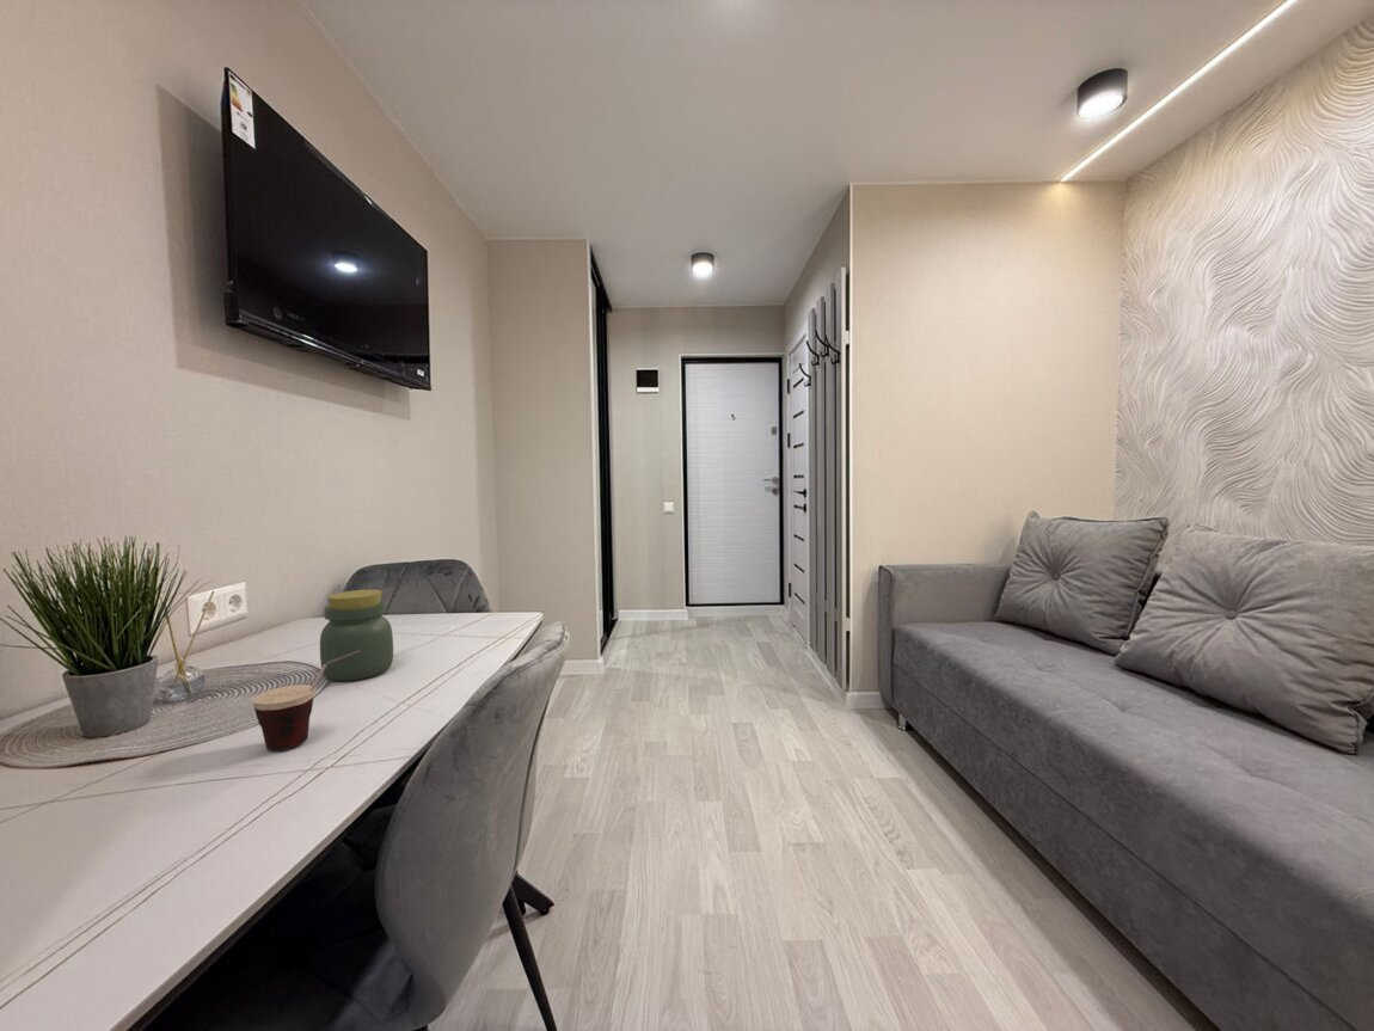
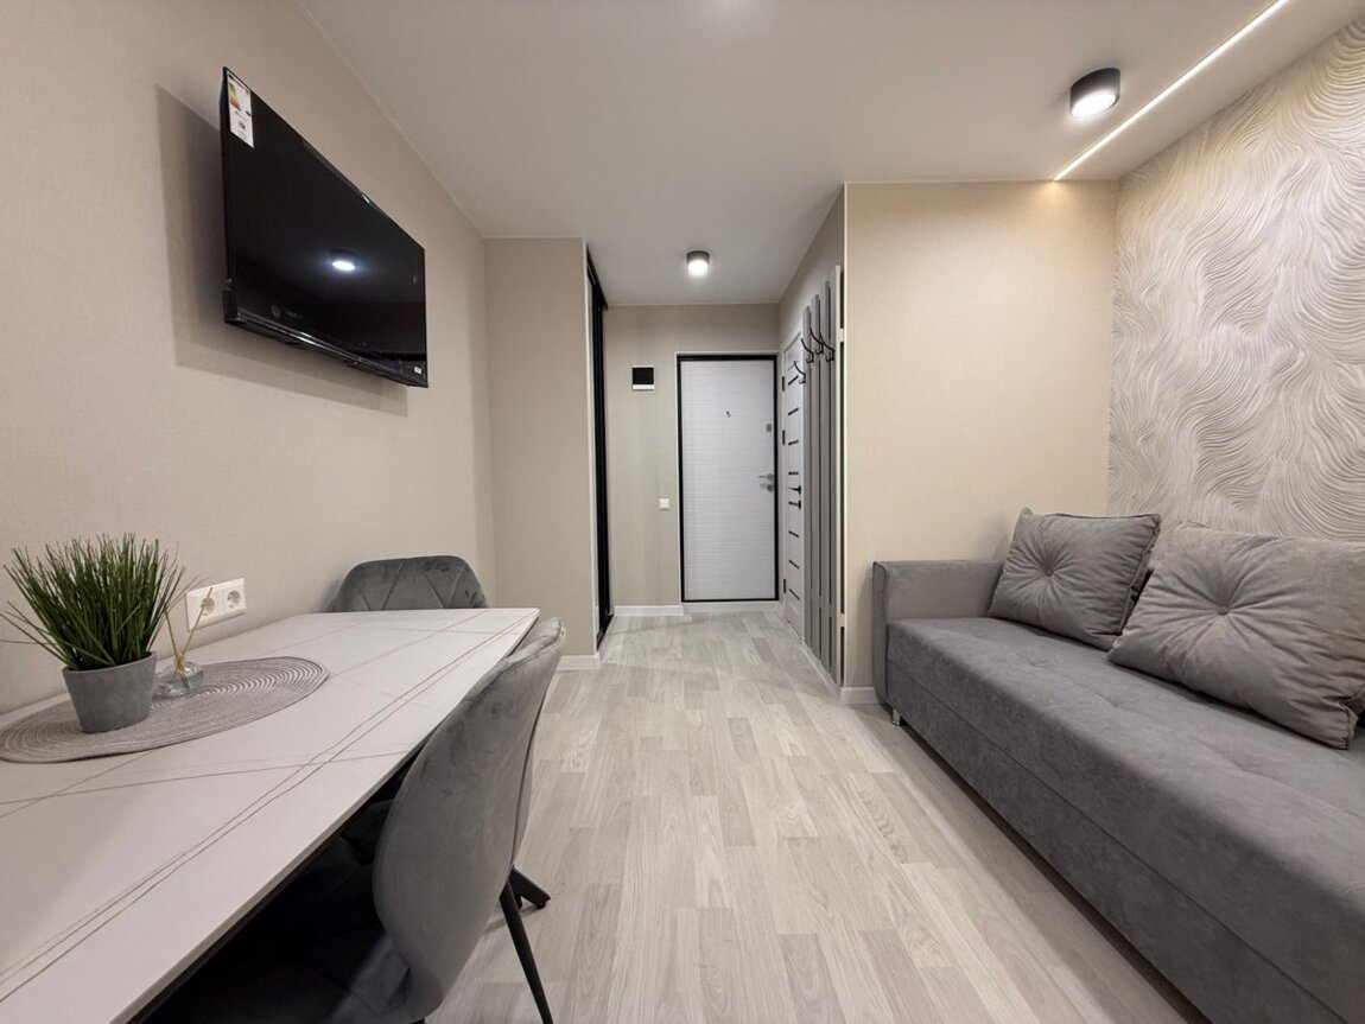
- jar (356, 632)
- cup (309, 698)
